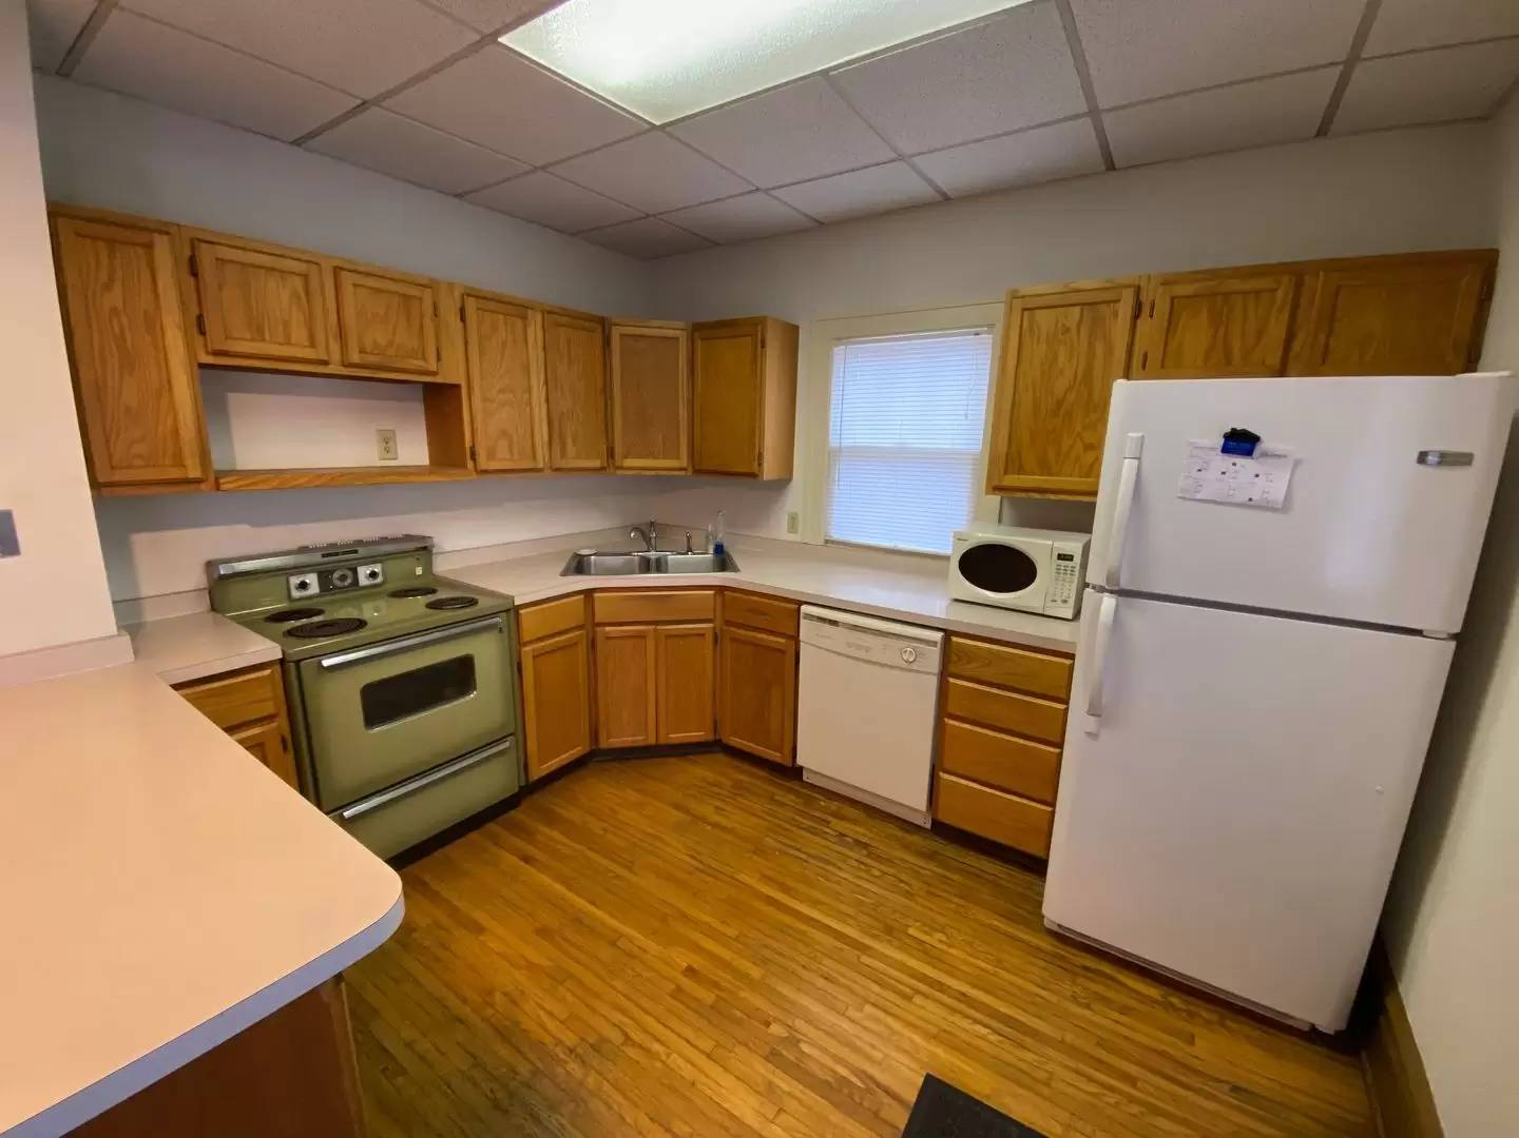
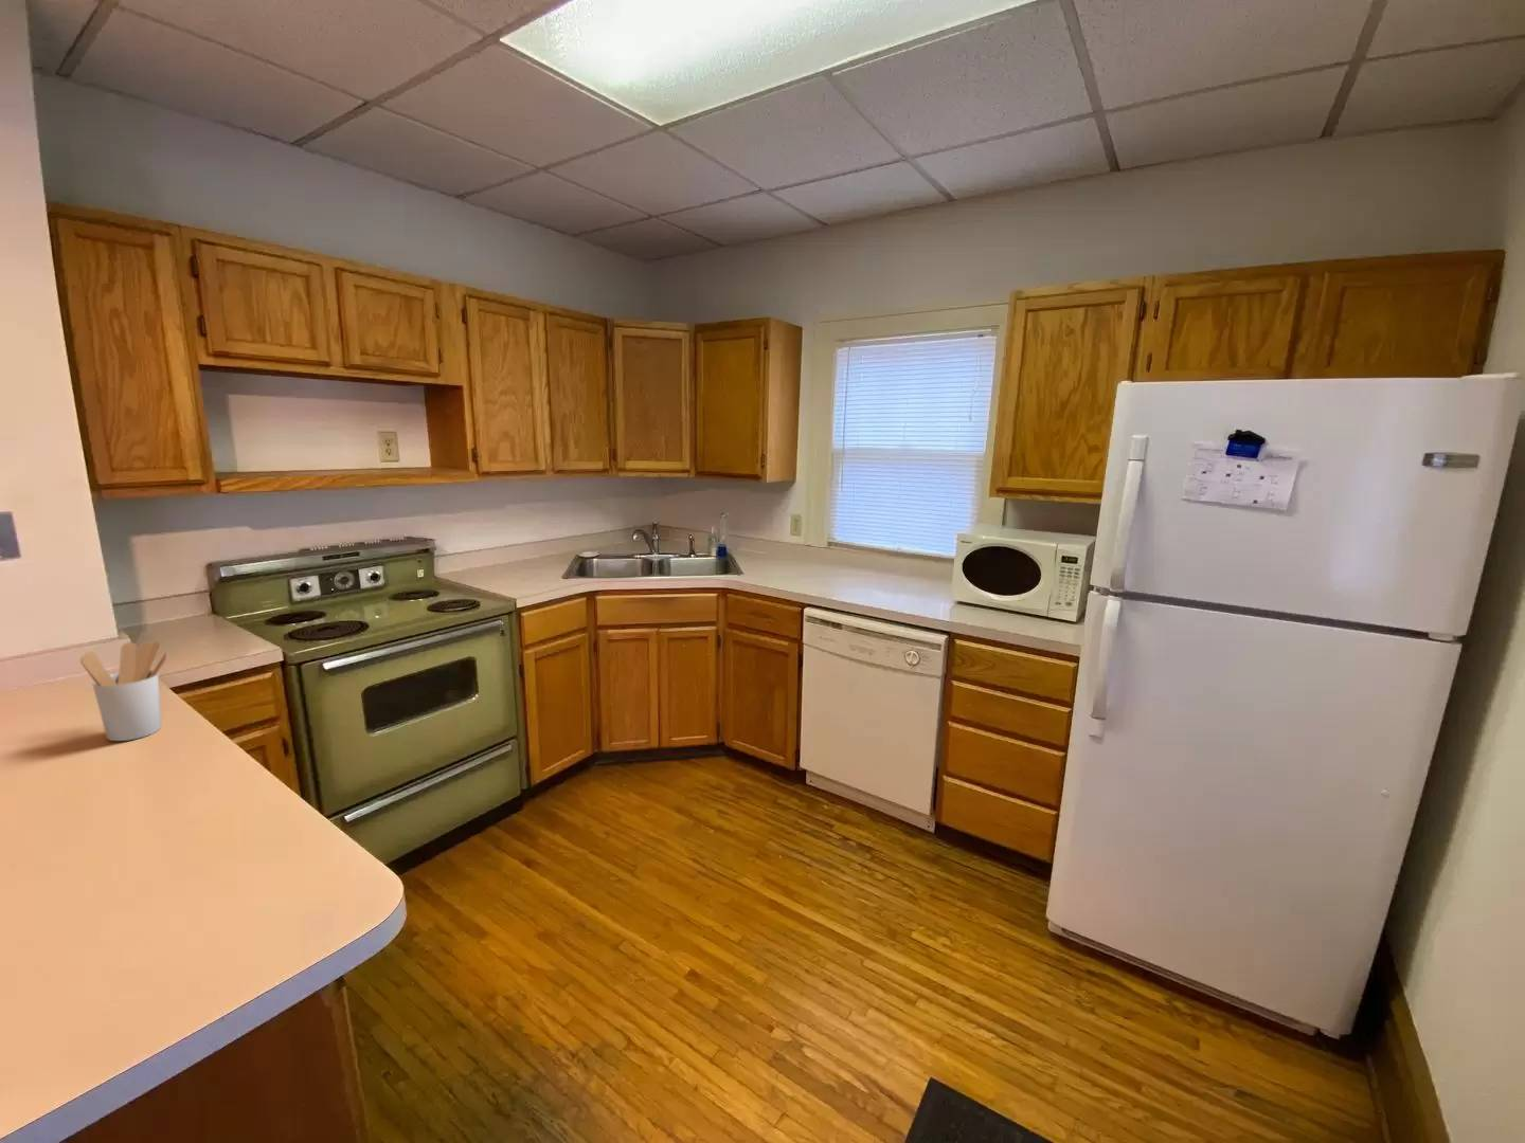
+ utensil holder (133, 687)
